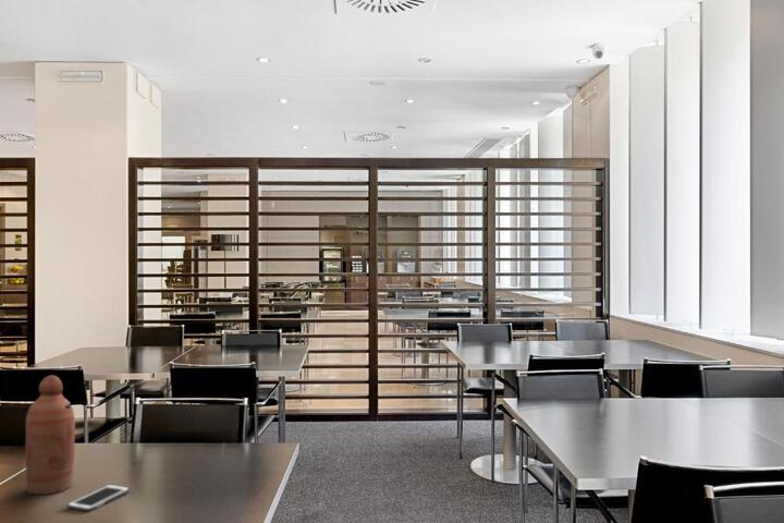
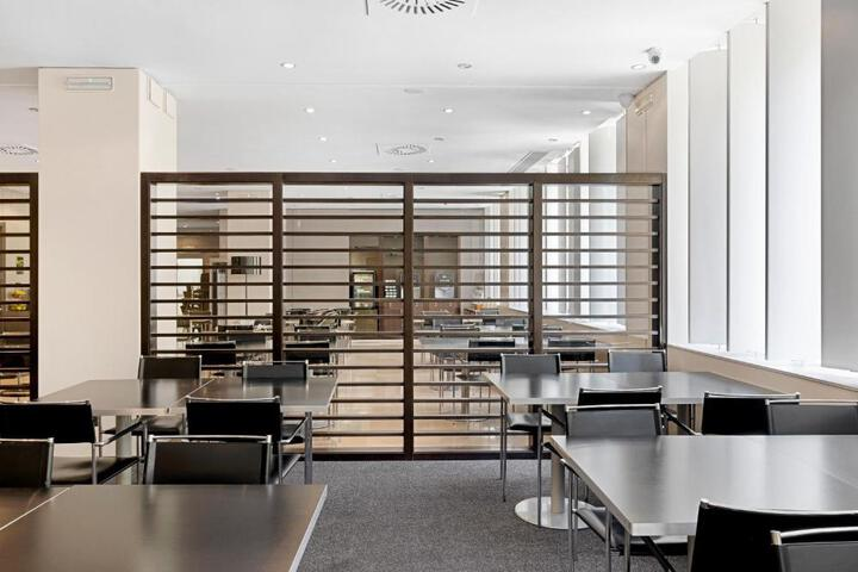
- bottle (50, 431)
- cell phone (99, 497)
